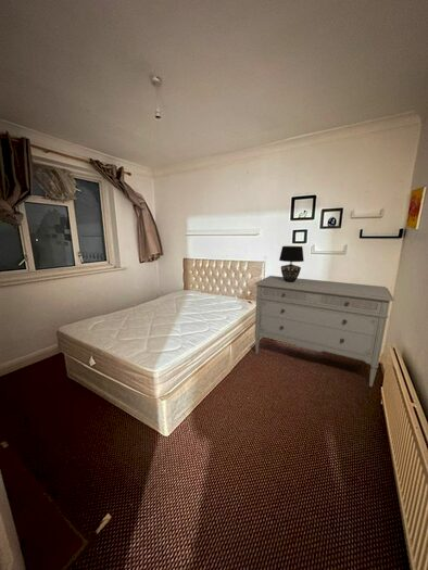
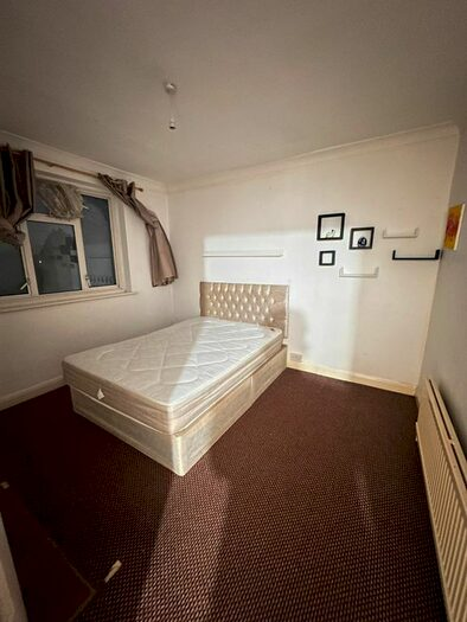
- table lamp (290, 264)
- dresser (313, 322)
